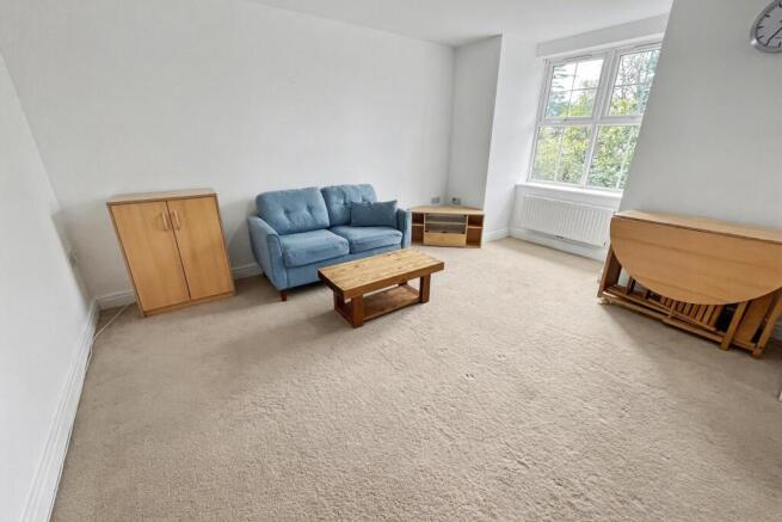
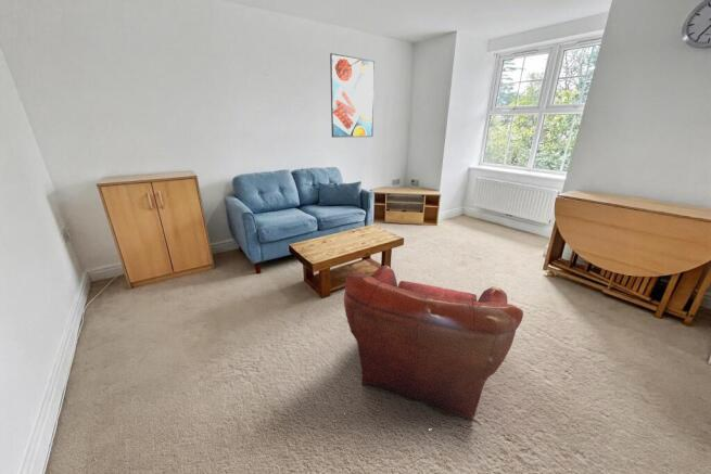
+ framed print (353, 99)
+ armchair (430, 318)
